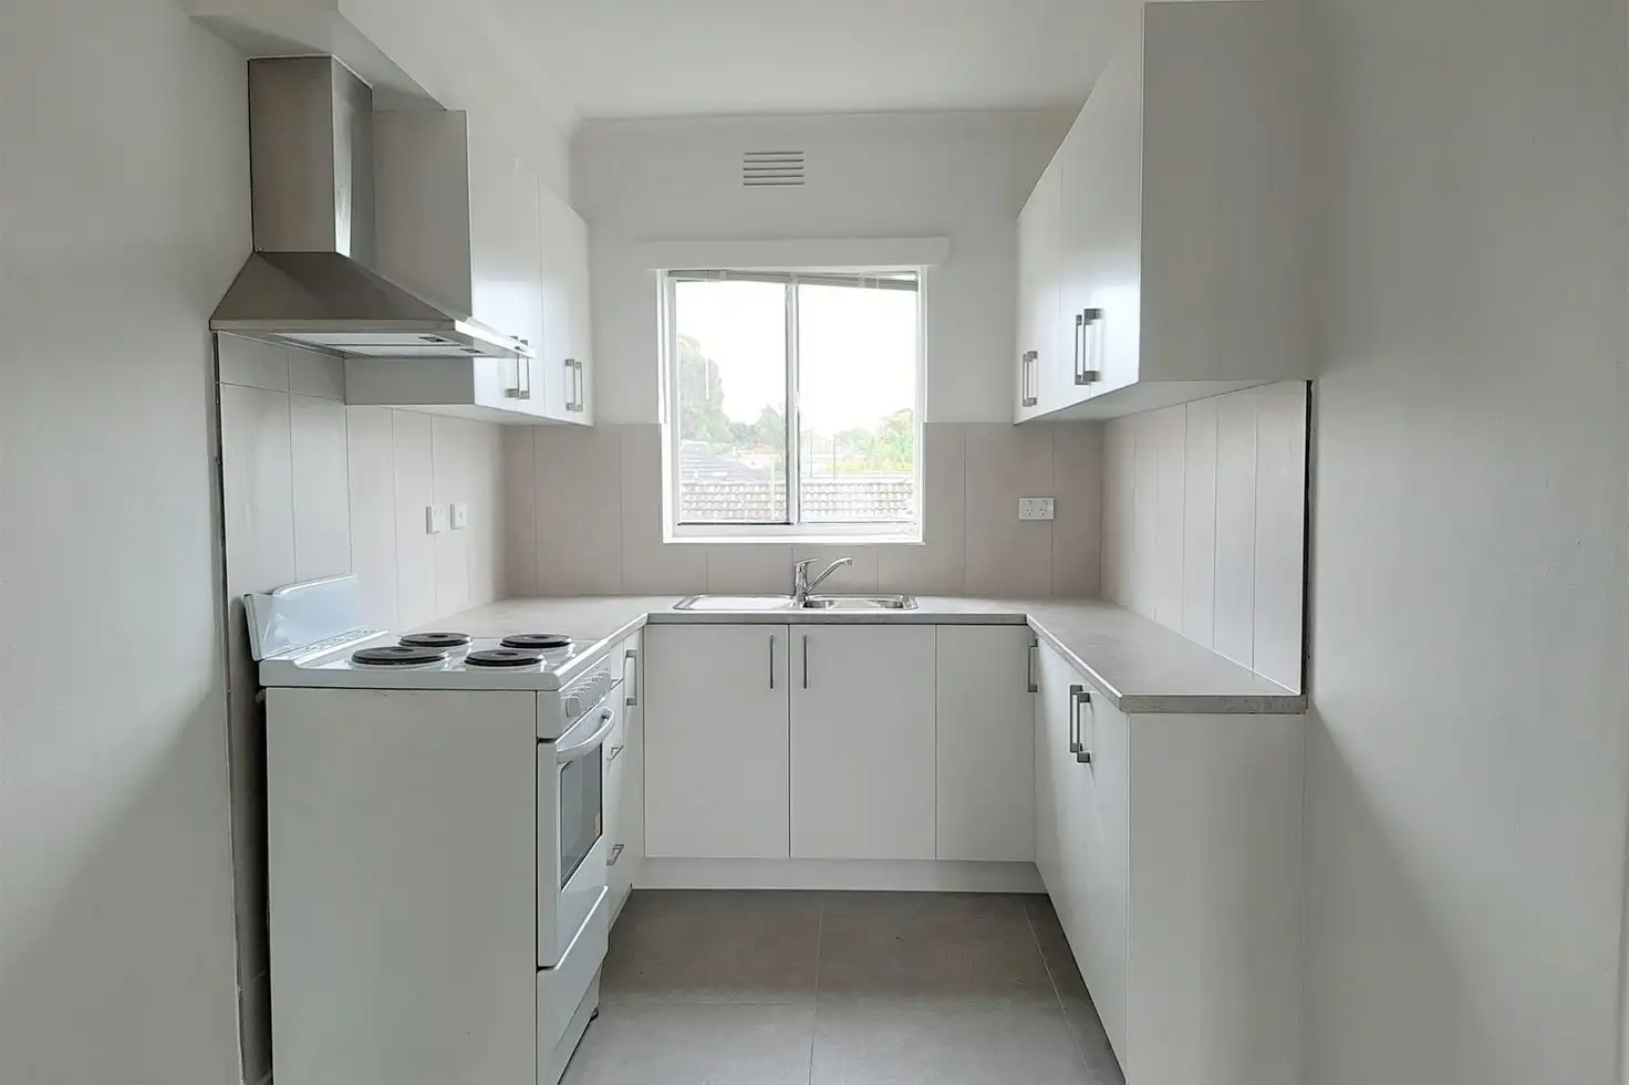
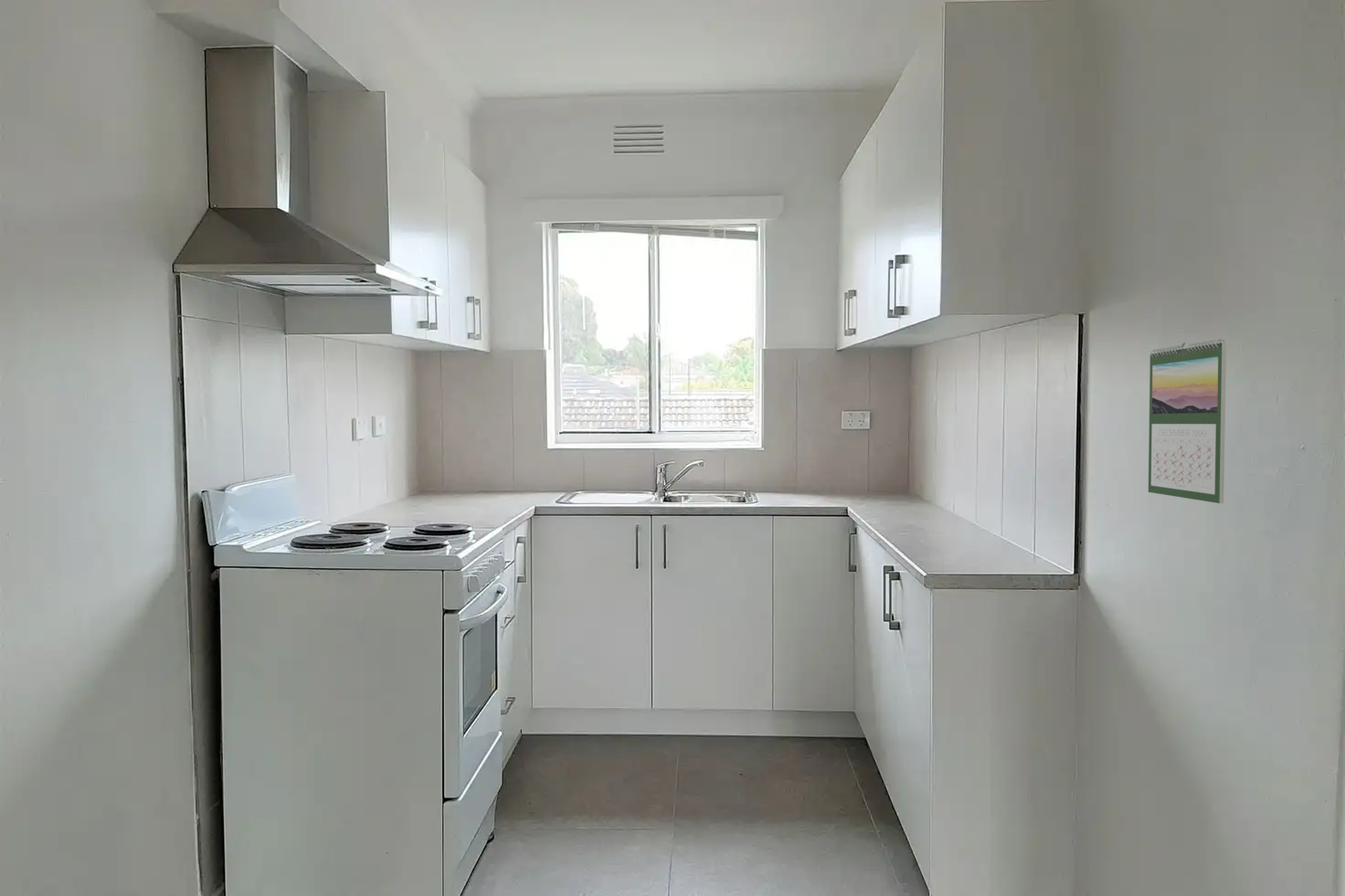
+ calendar (1184, 419)
